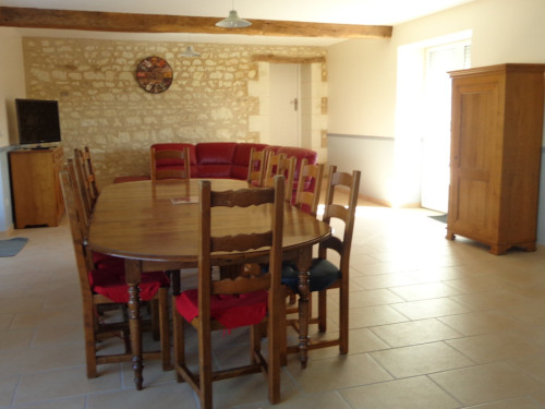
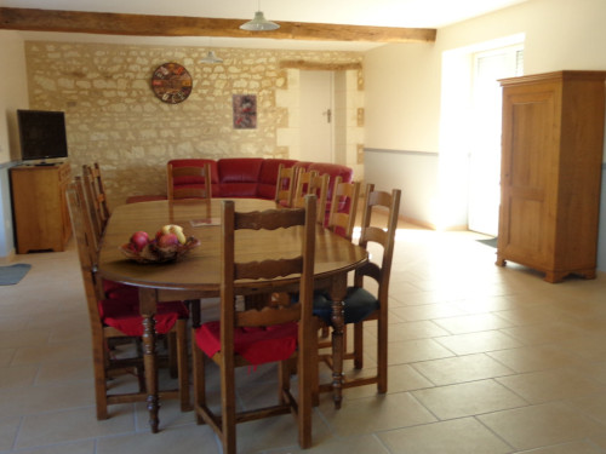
+ fruit basket (161, 242)
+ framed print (244, 111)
